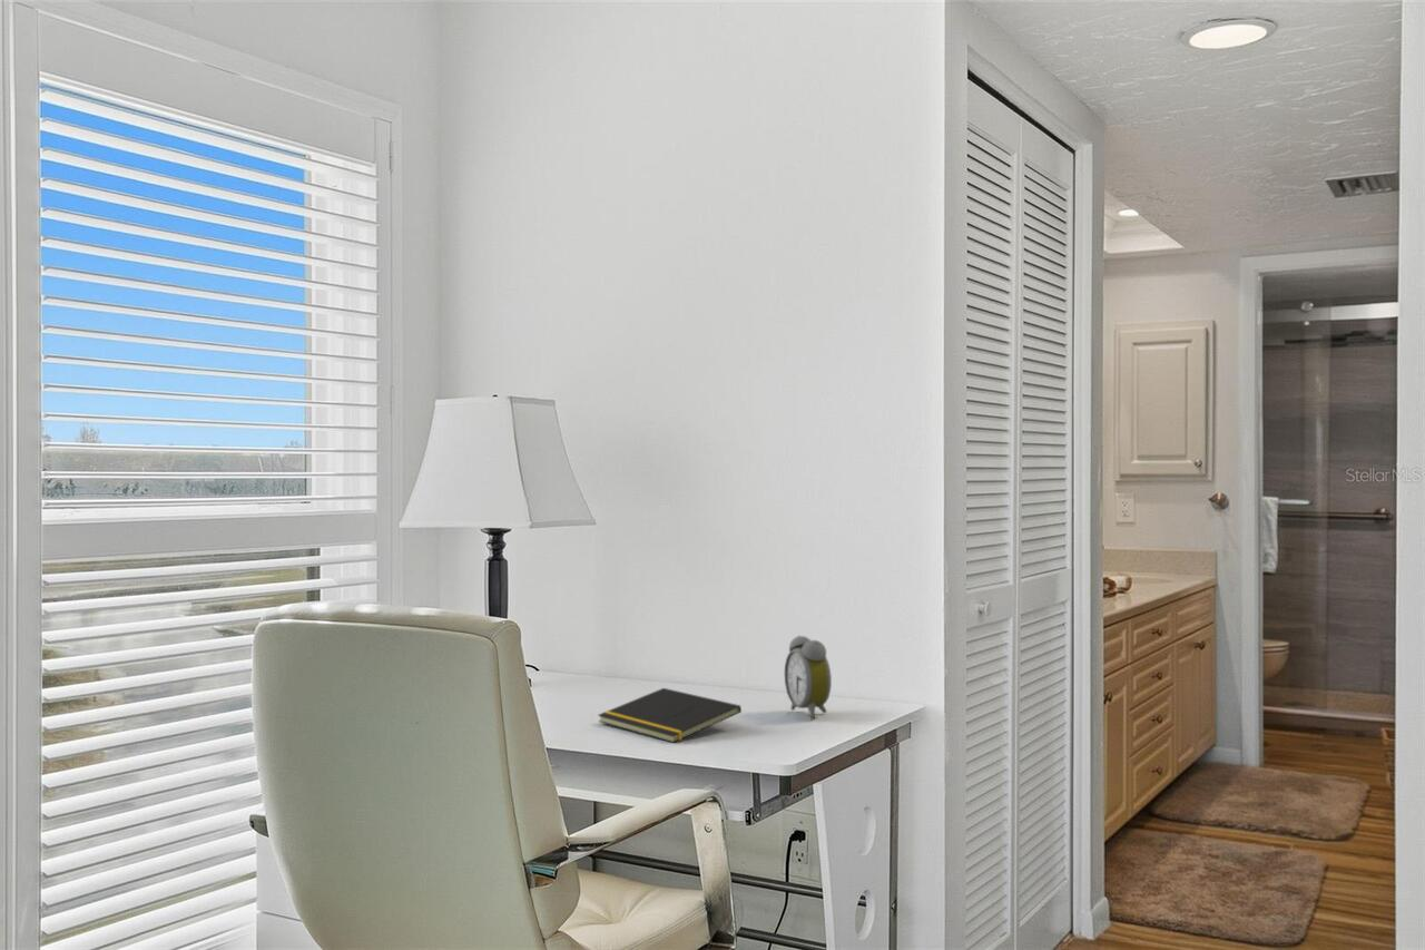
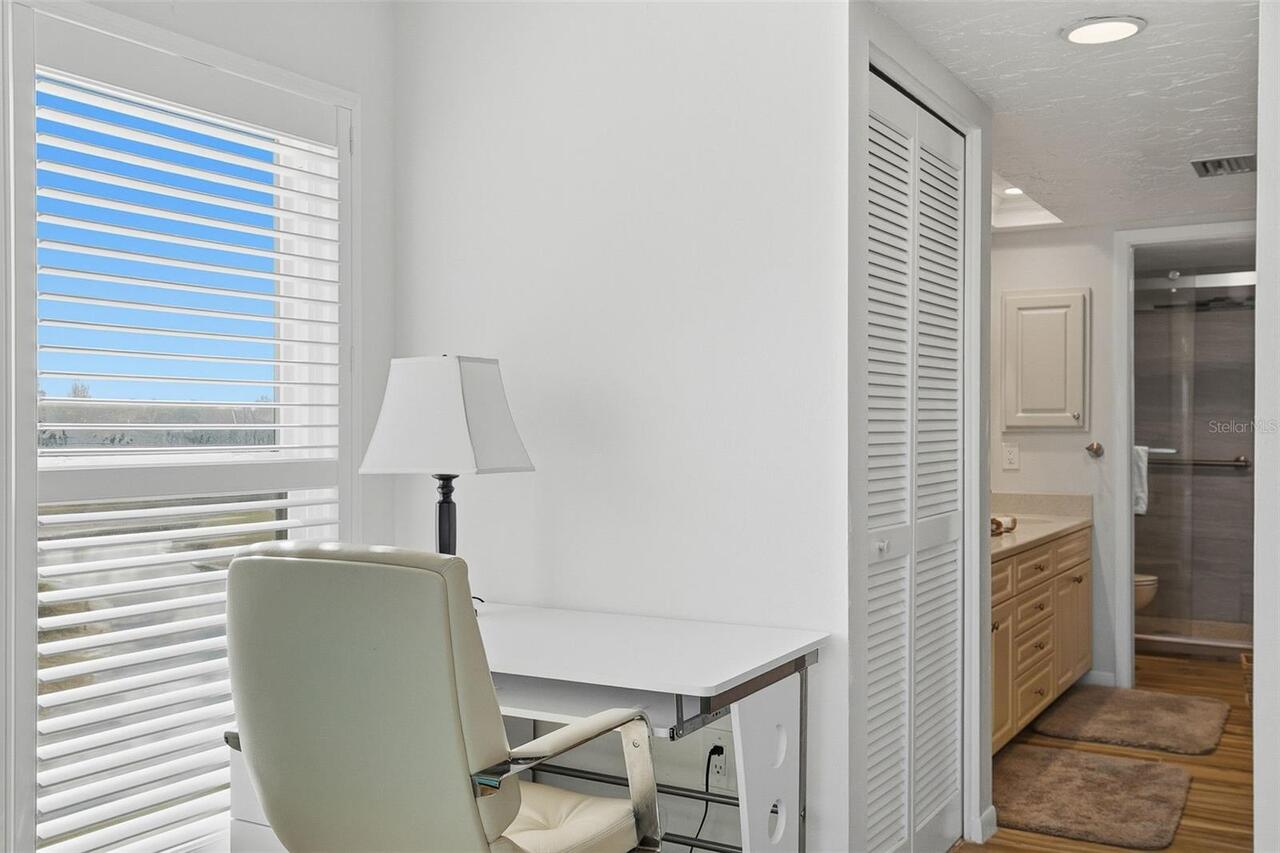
- alarm clock (810, 676)
- notepad (668, 713)
